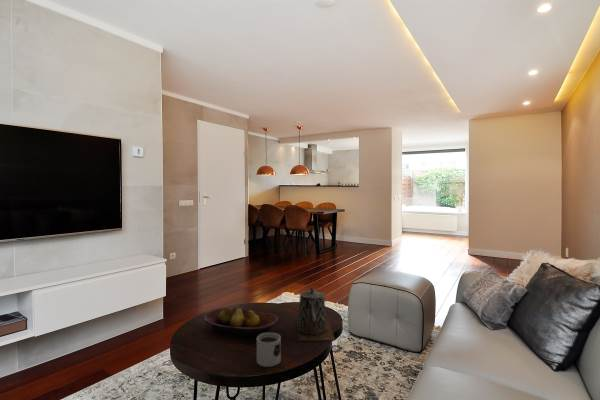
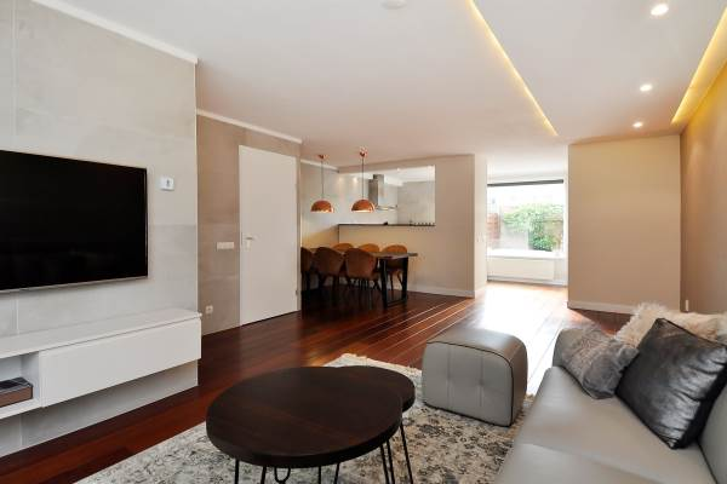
- mug (268, 347)
- teapot (314, 307)
- fruit bowl (240, 318)
